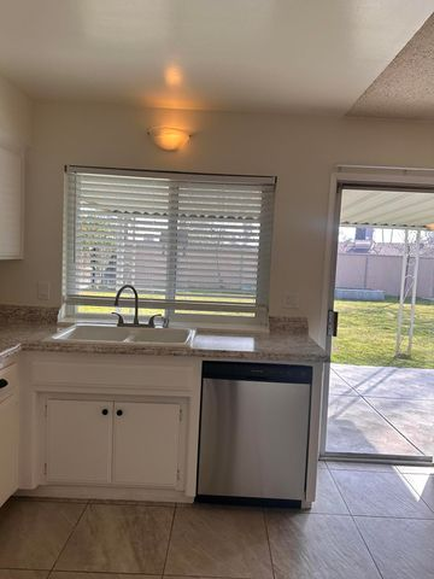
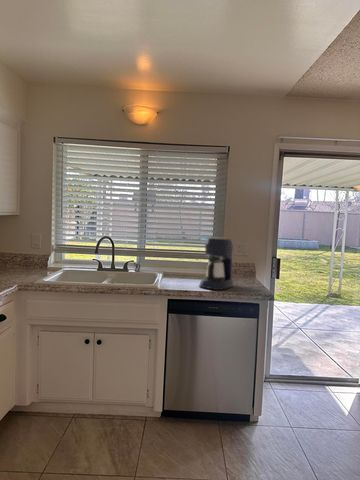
+ coffee maker (217, 262)
